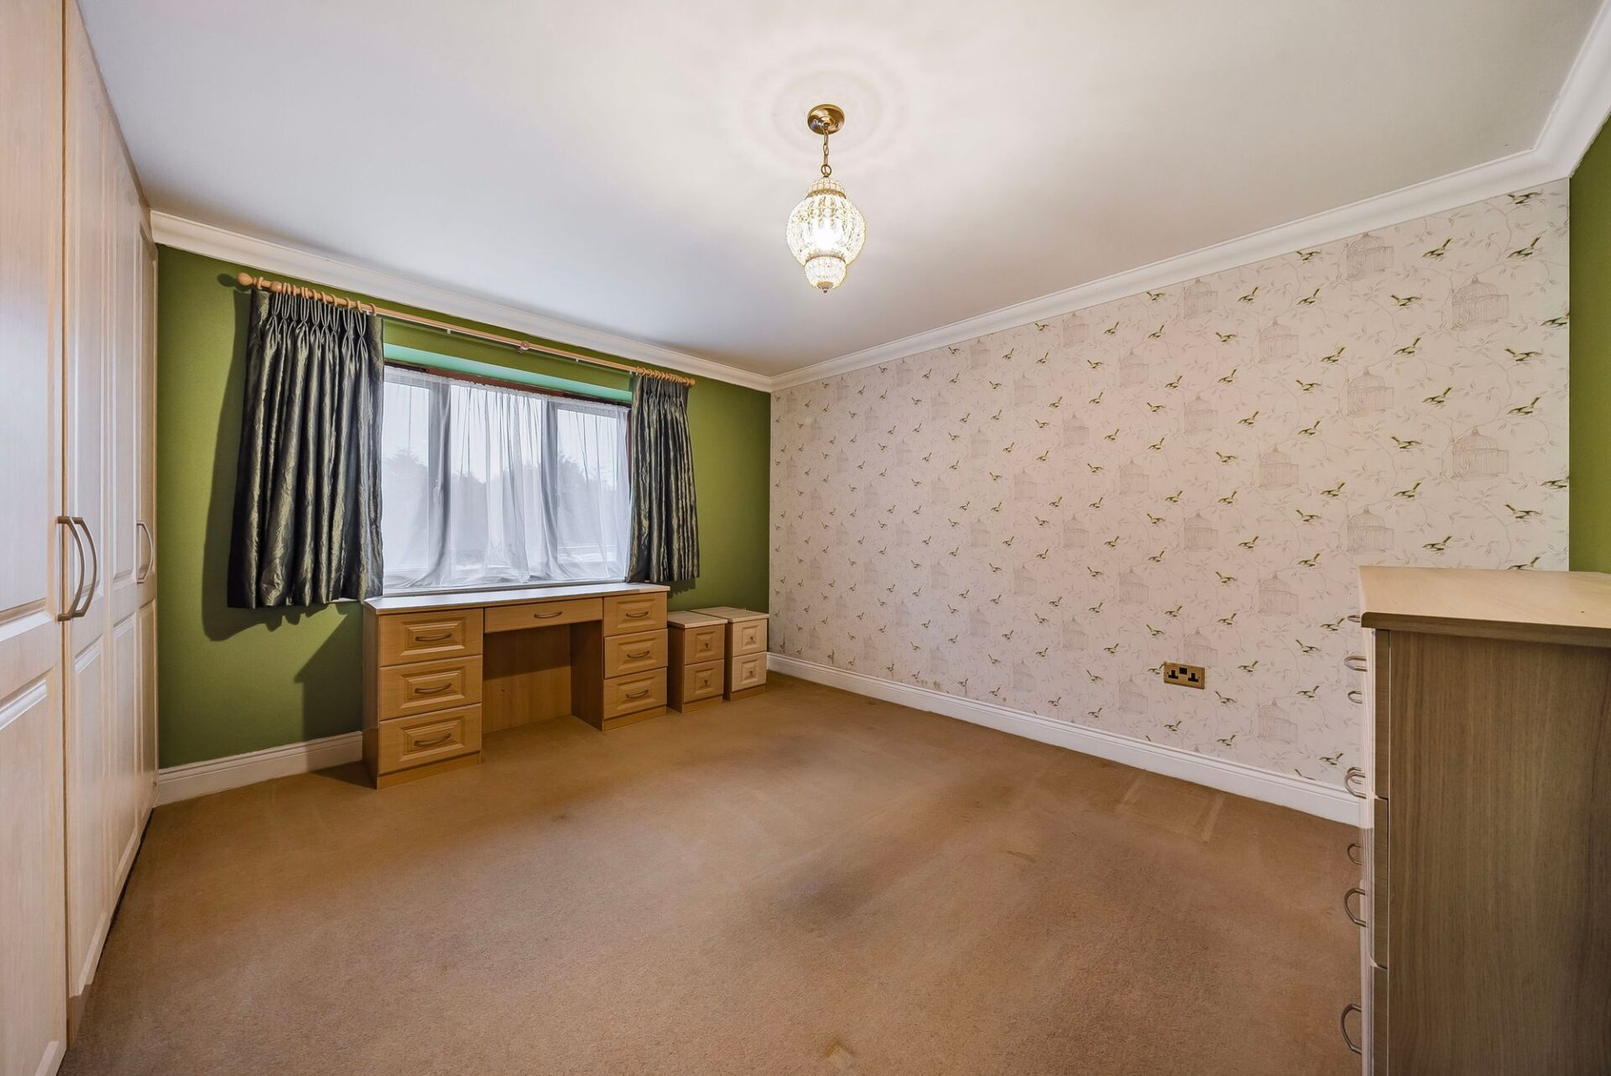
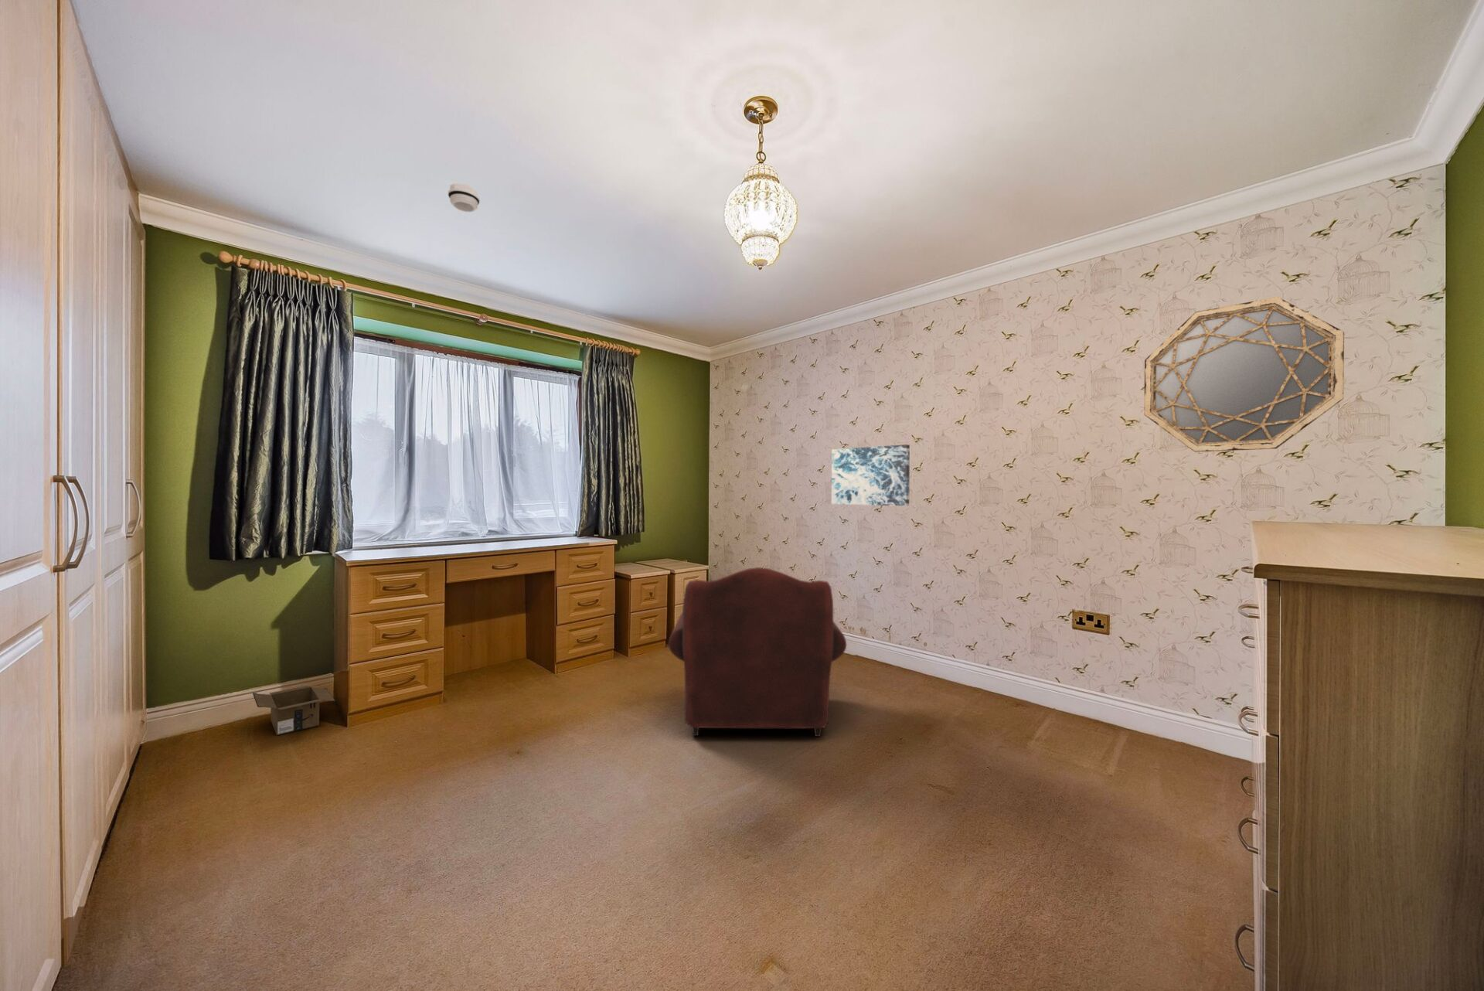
+ armchair (756, 640)
+ home mirror (1234, 377)
+ smoke detector (463, 198)
+ wall art (868, 477)
+ cardboard box (294, 707)
